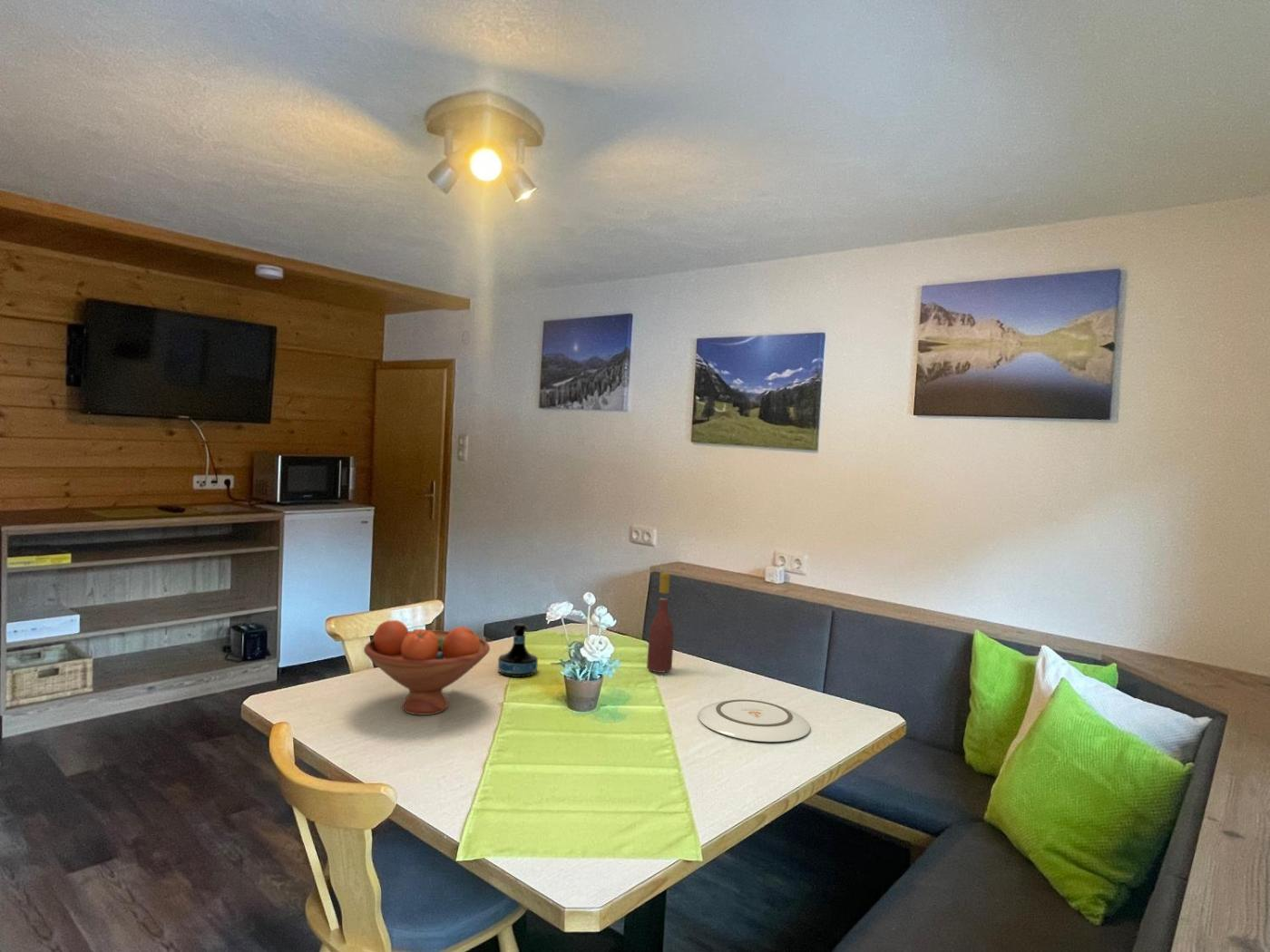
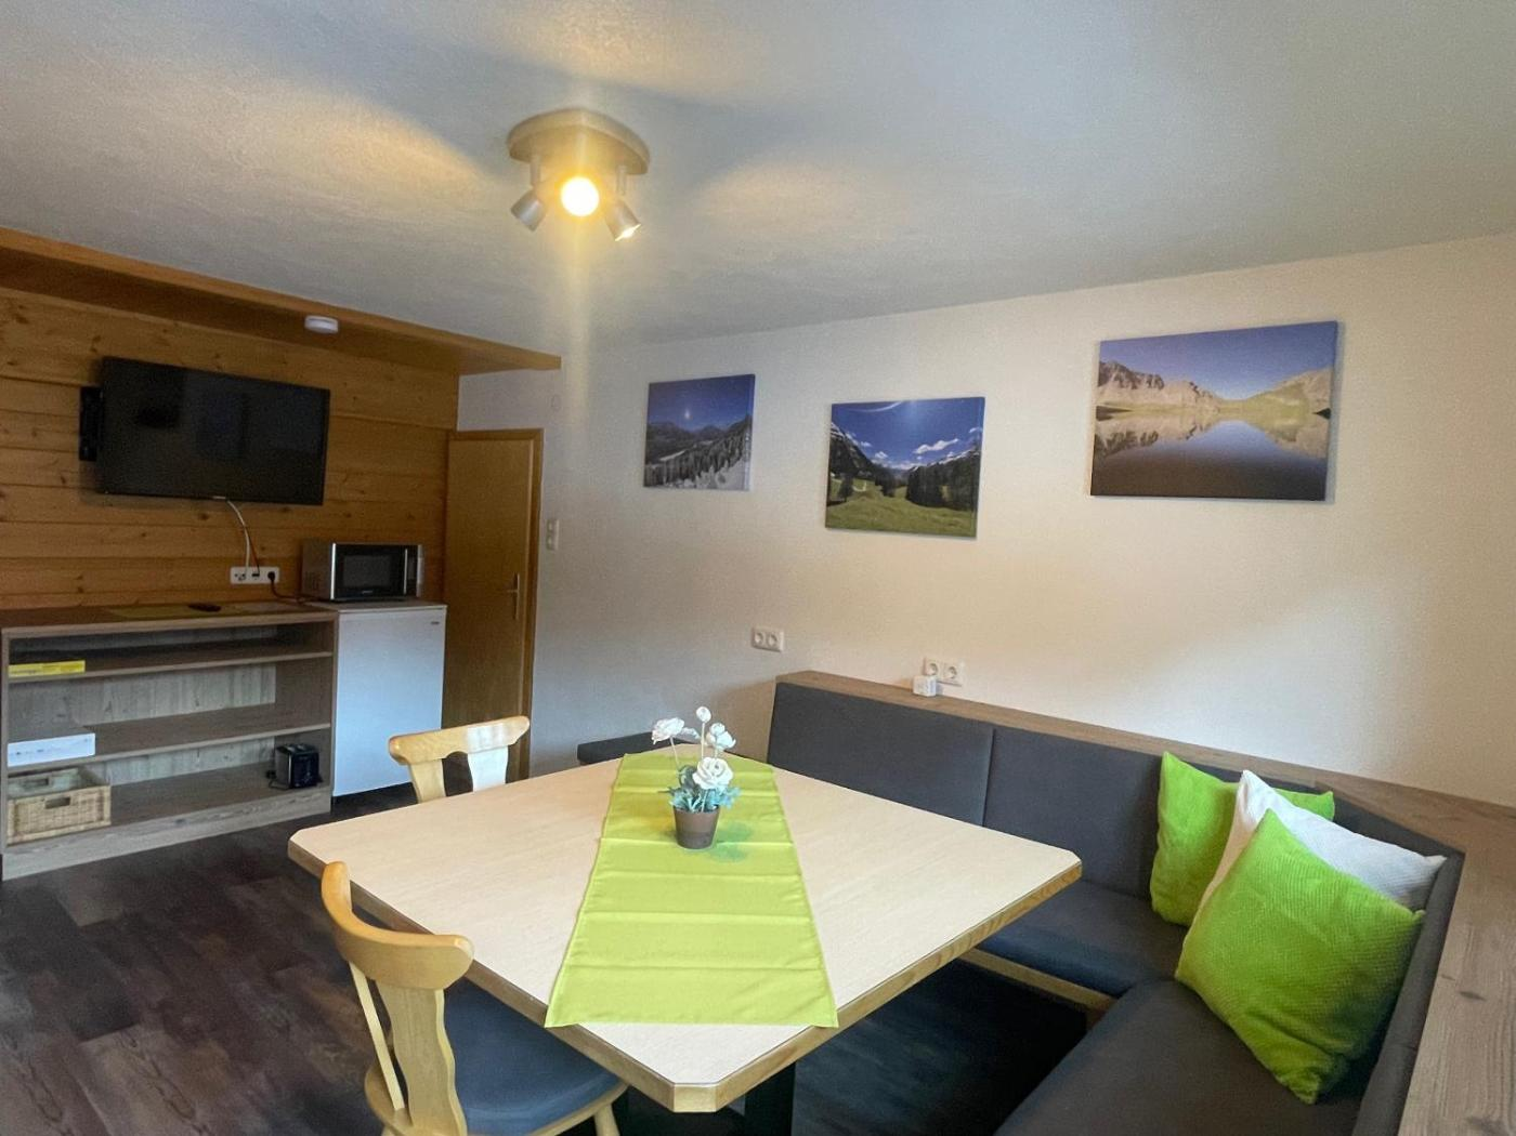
- plate (753, 716)
- fruit bowl (427, 664)
- wine bottle (661, 622)
- tequila bottle (518, 648)
